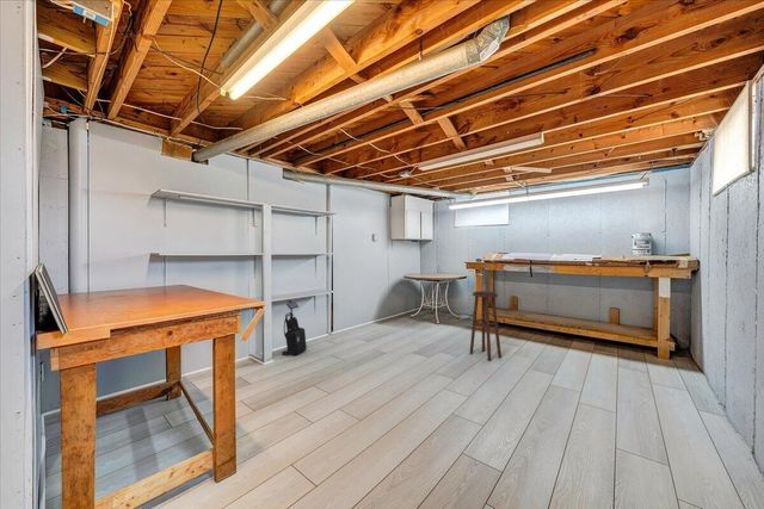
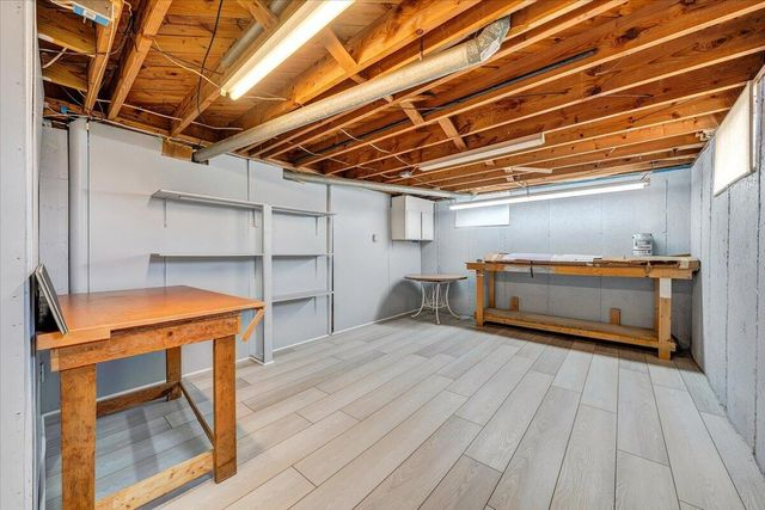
- vacuum cleaner (292, 325)
- stool (486, 323)
